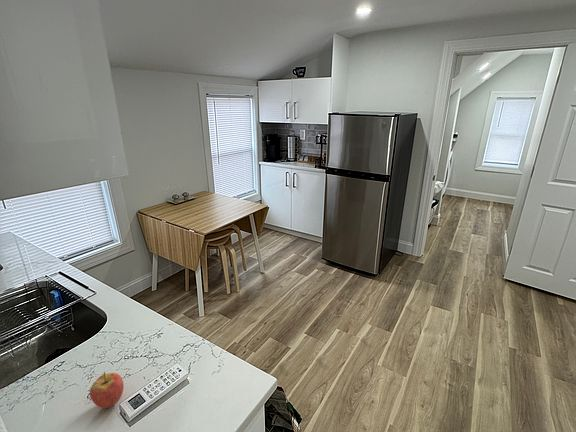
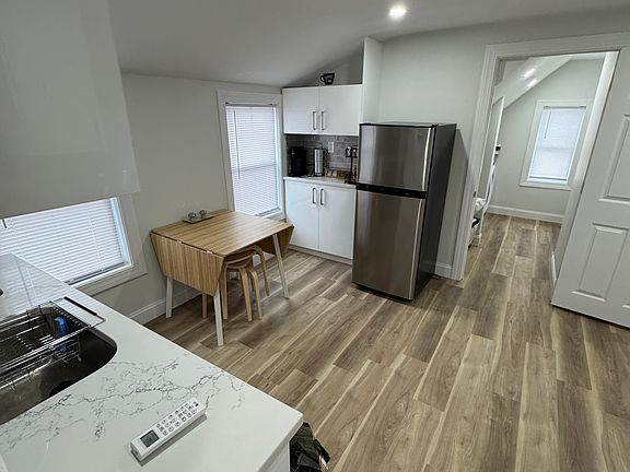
- fruit (107, 388)
